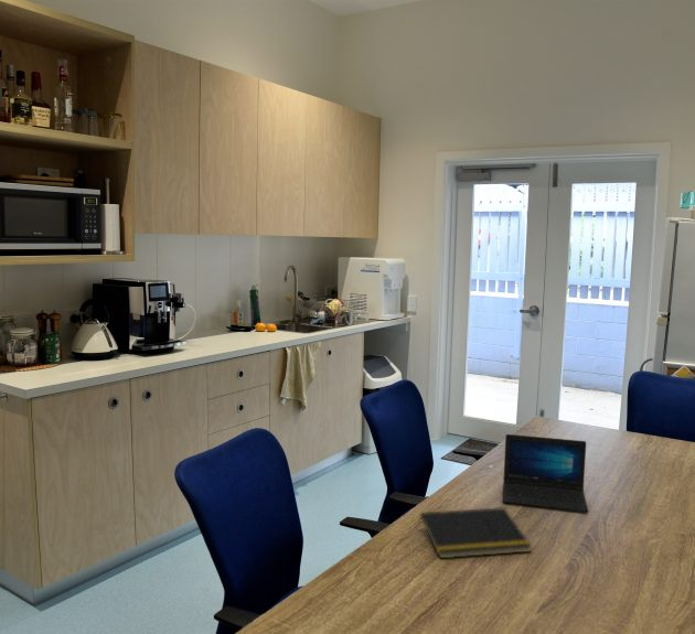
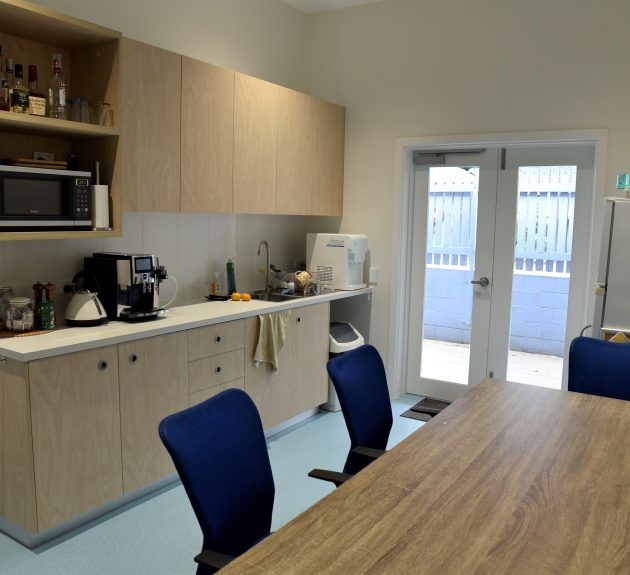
- notepad (473, 530)
- laptop (544, 471)
